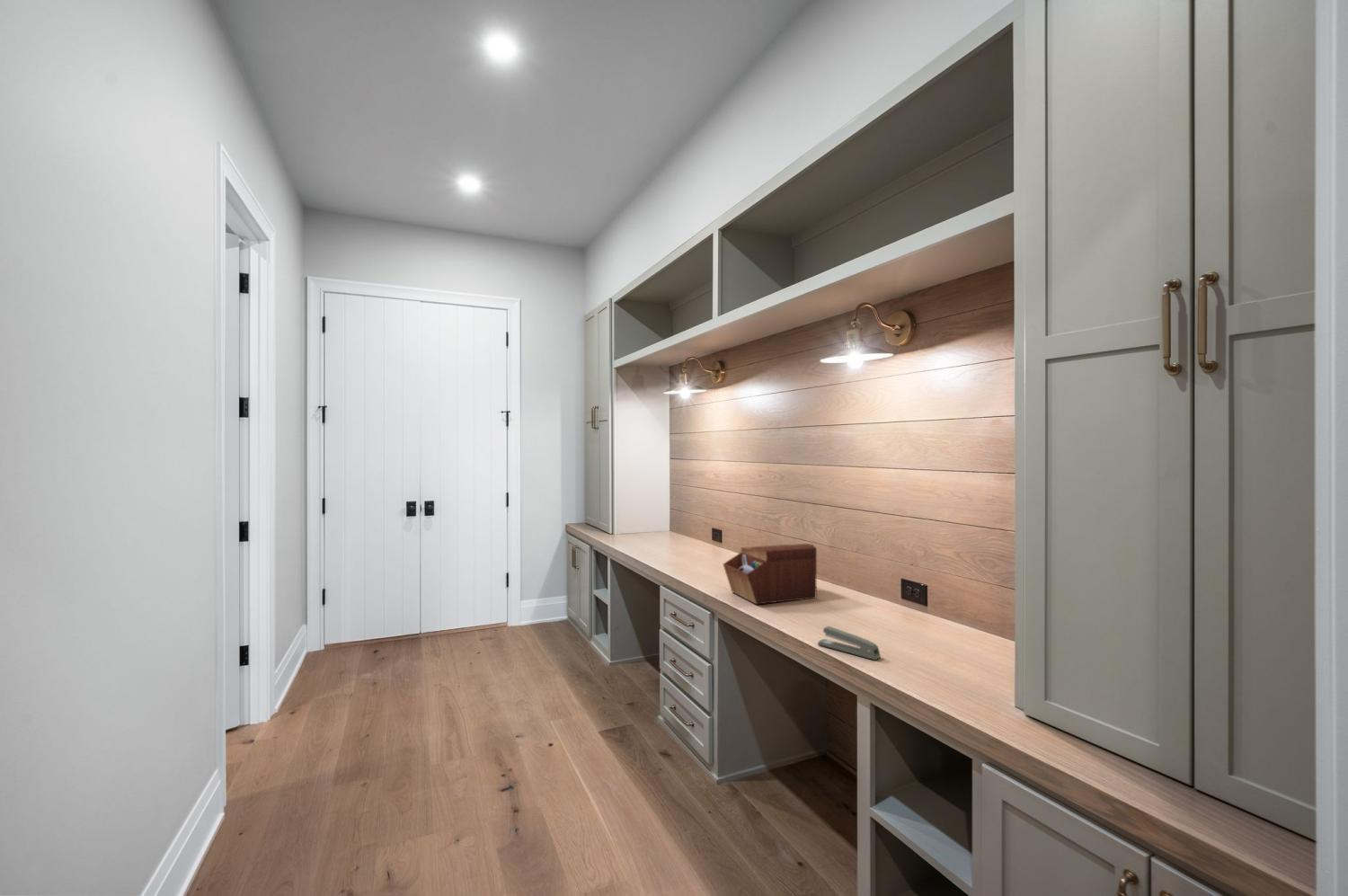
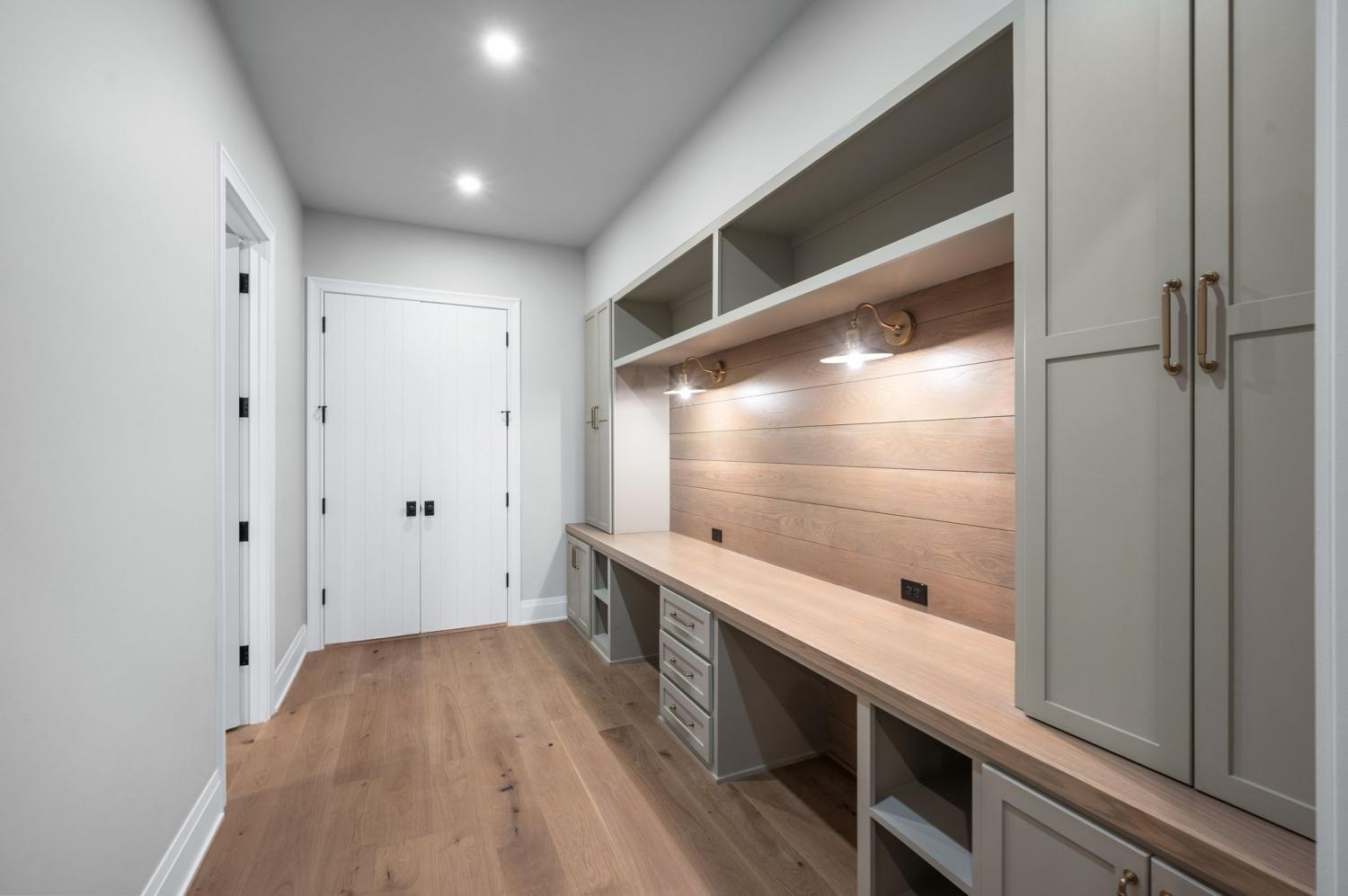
- stapler (847, 641)
- sewing box (767, 569)
